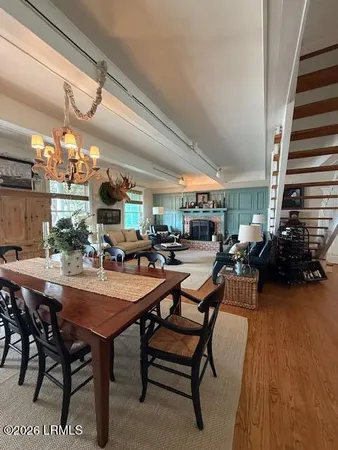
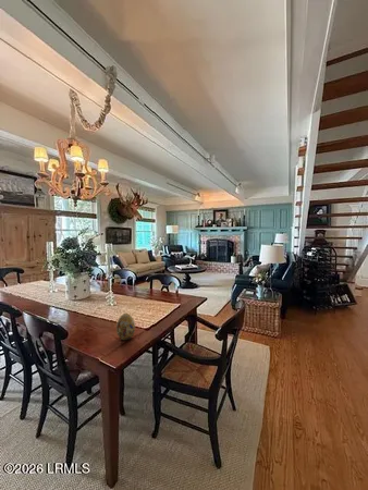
+ decorative egg (125, 326)
